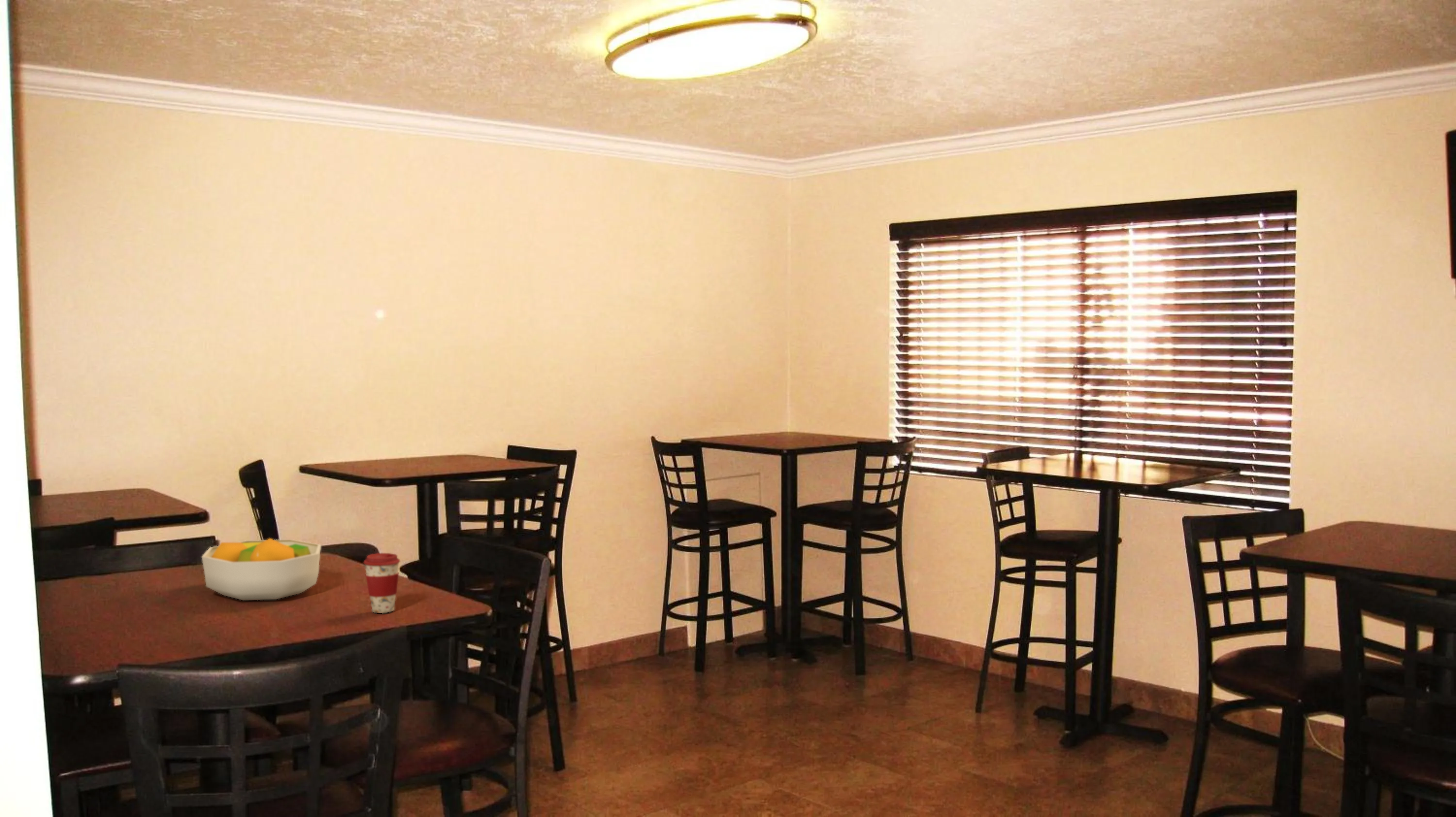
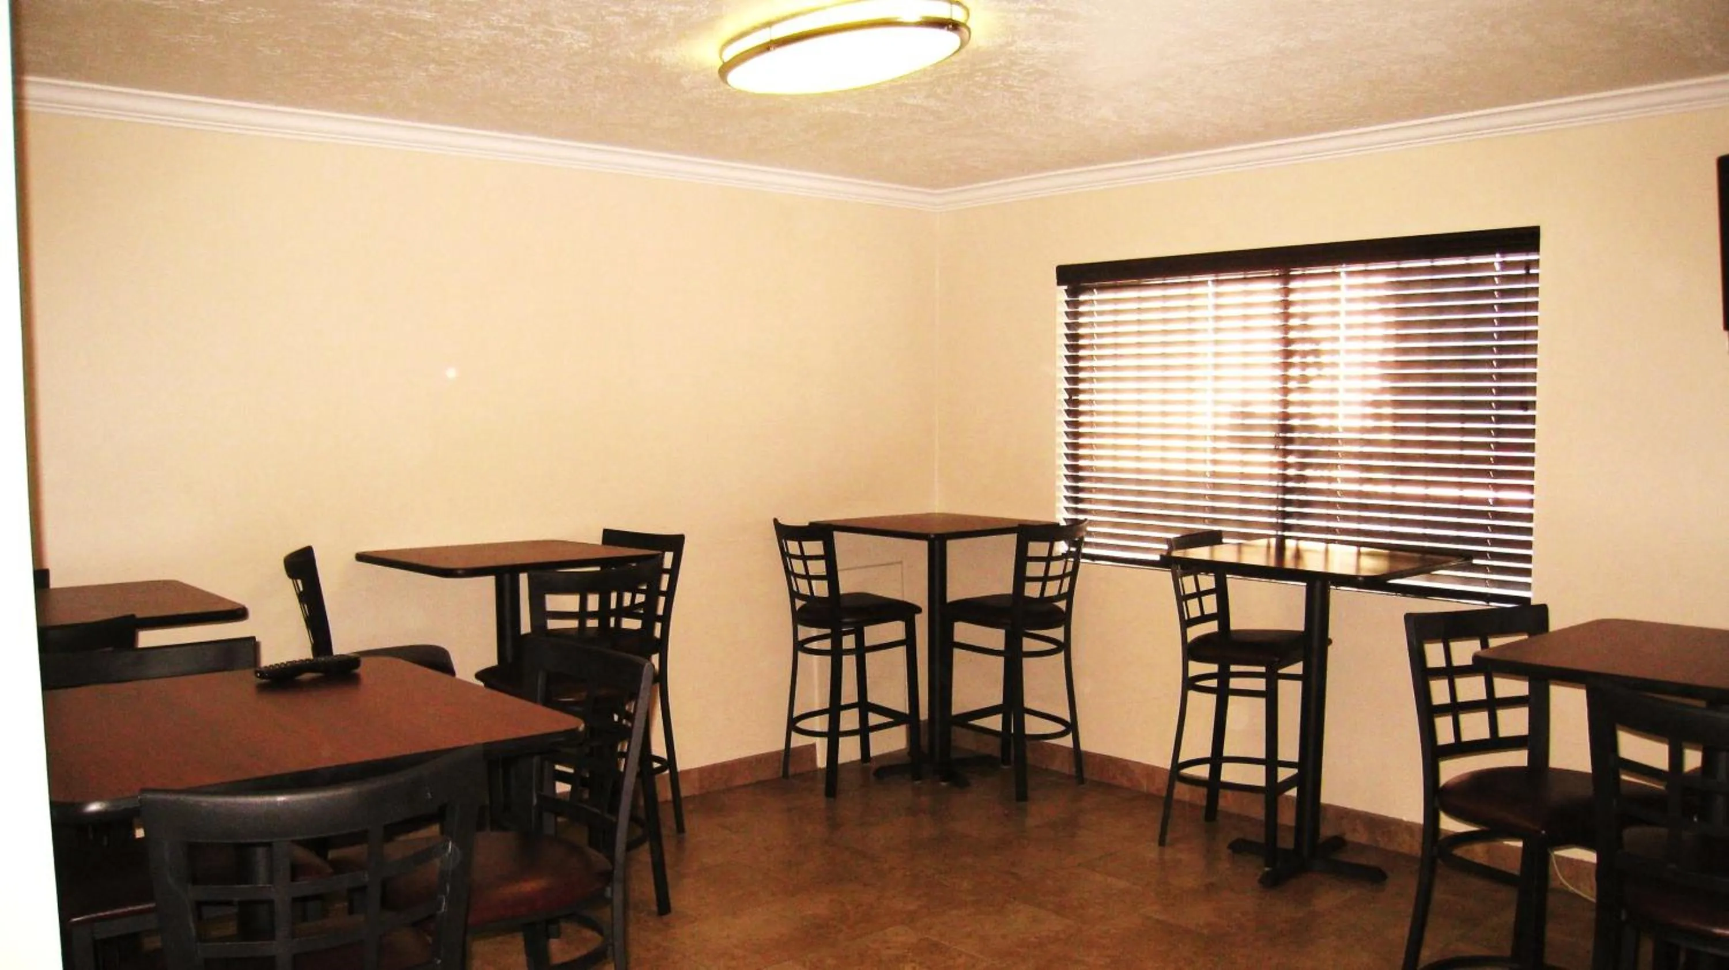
- coffee cup (382, 583)
- fruit bowl (263, 561)
